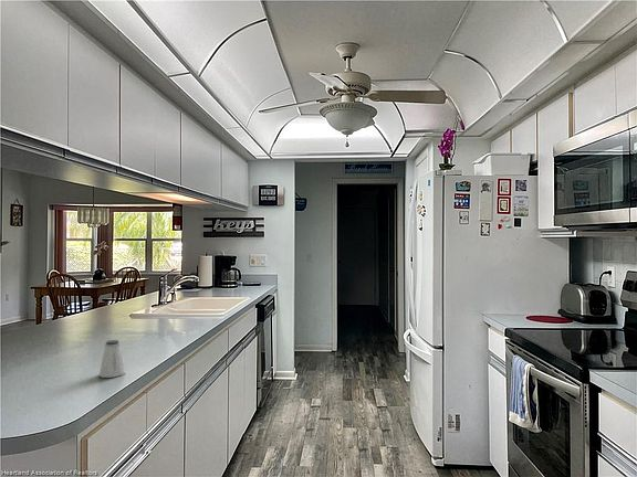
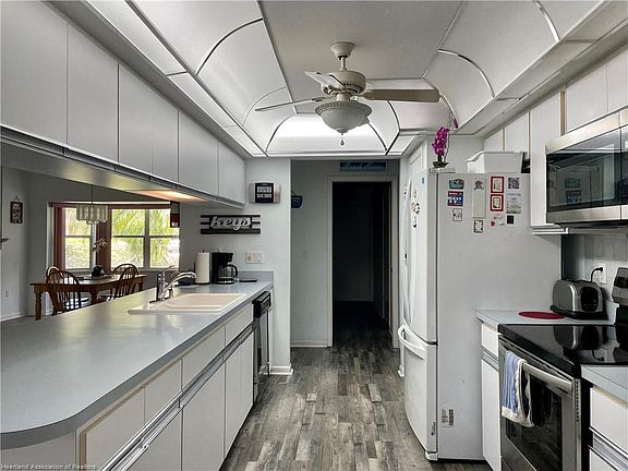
- saltshaker (112, 357)
